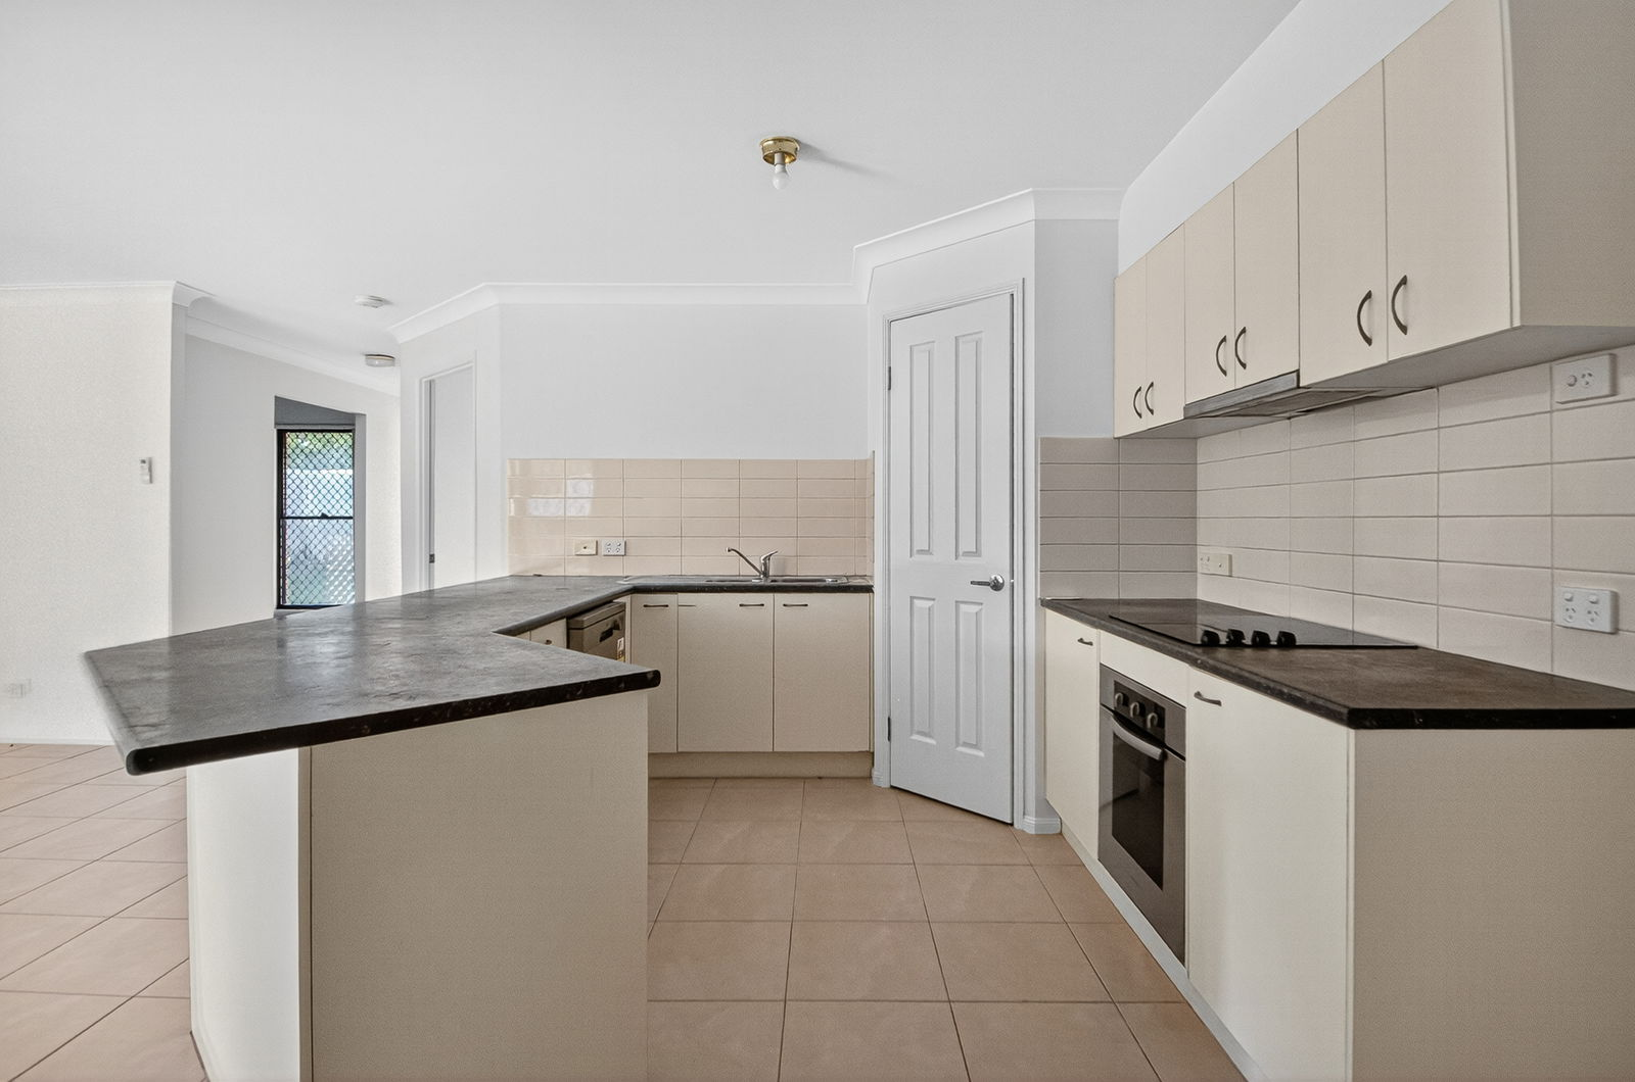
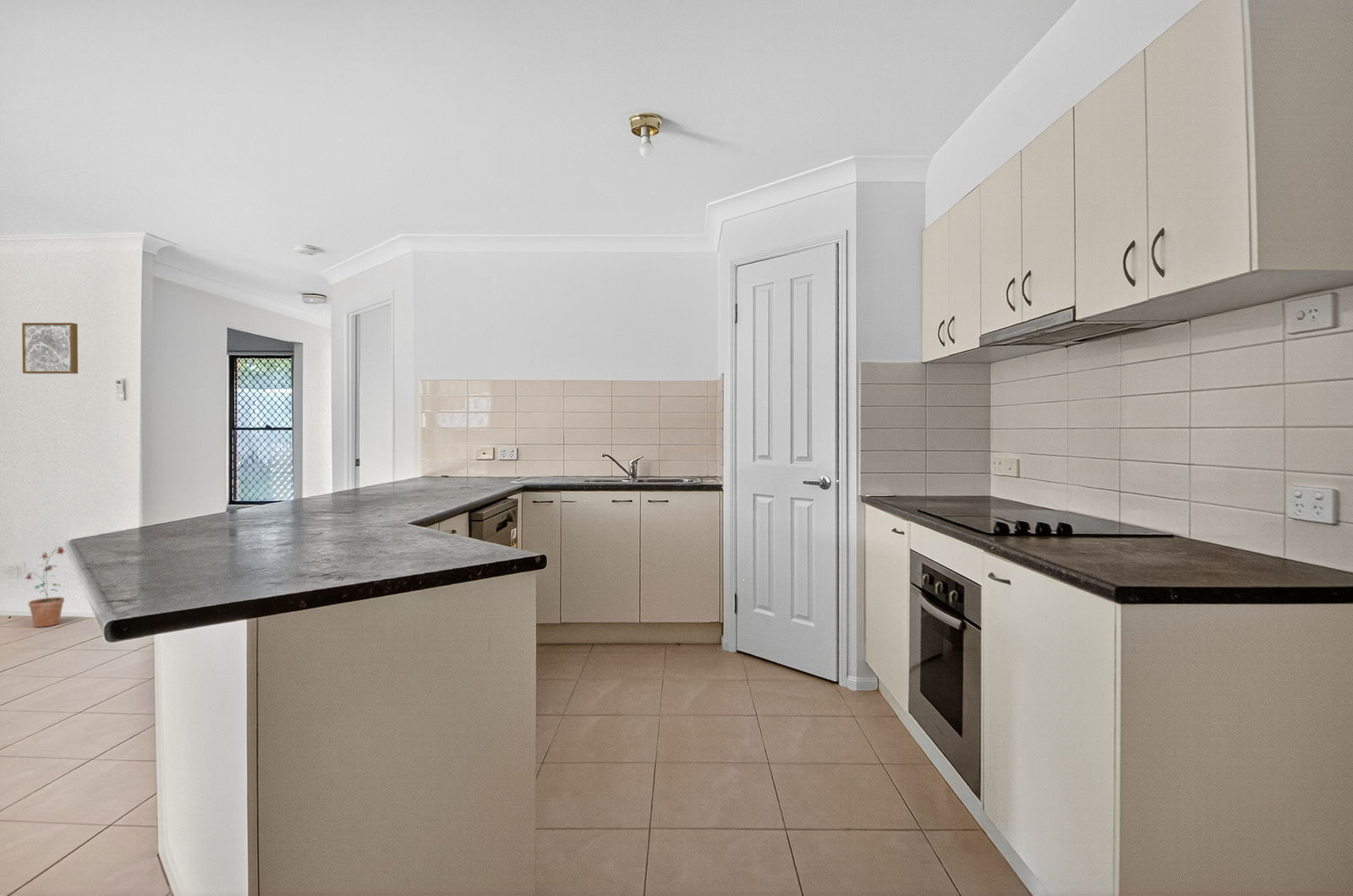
+ potted plant (43, 586)
+ wall art (50, 348)
